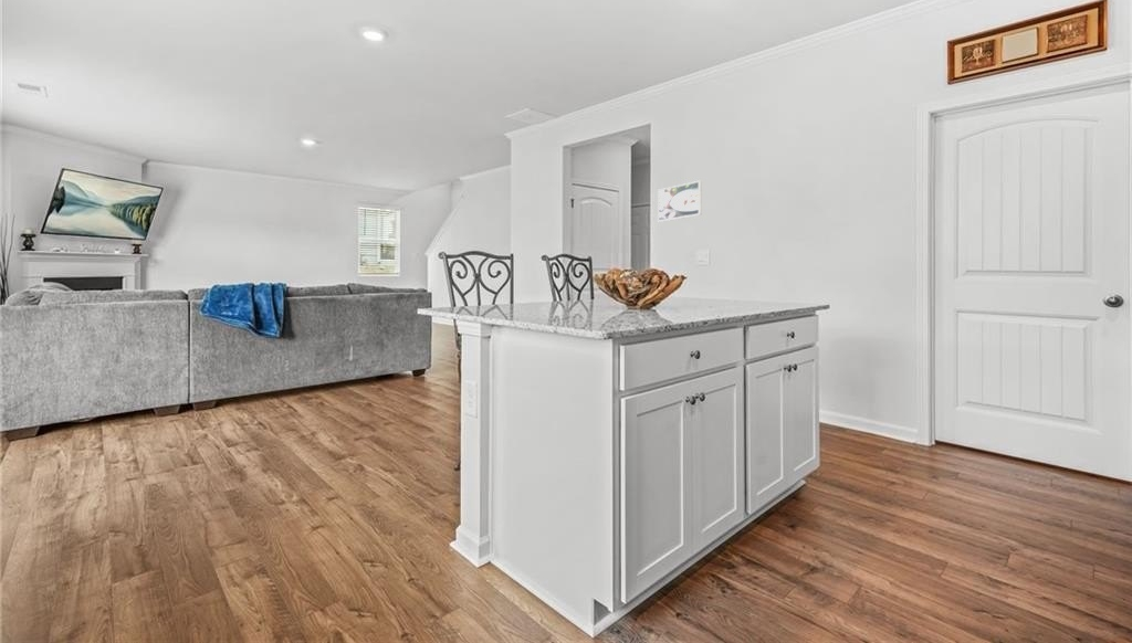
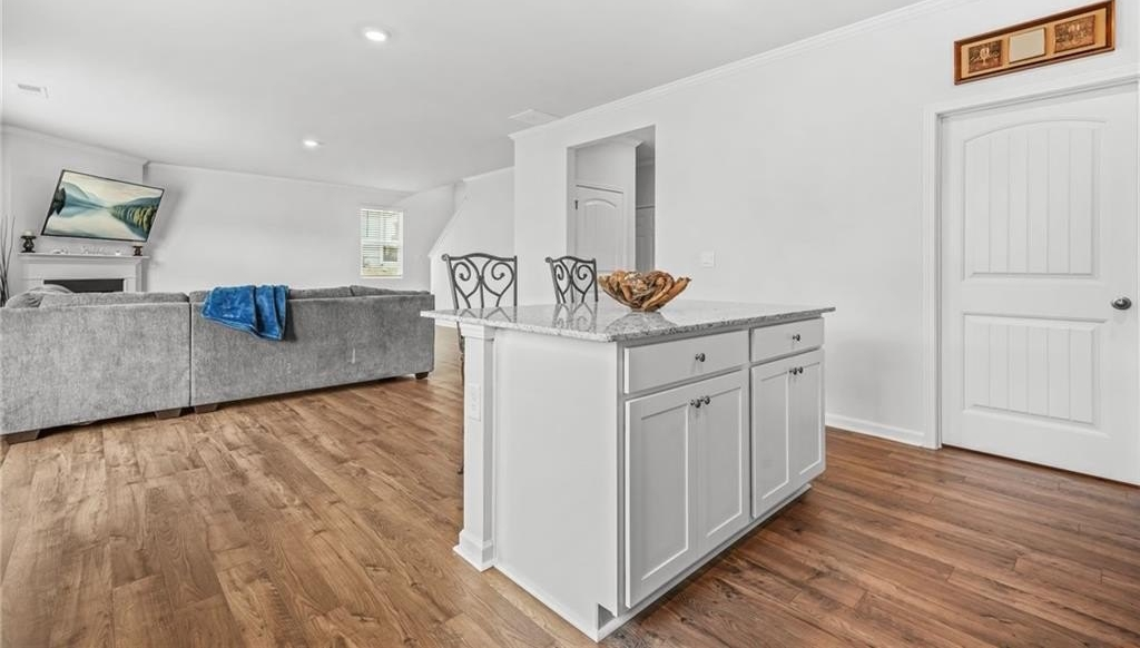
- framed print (679, 201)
